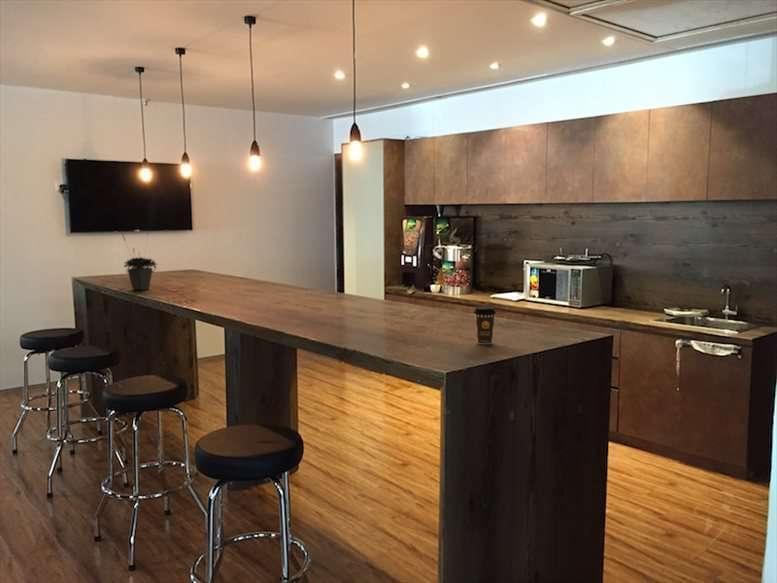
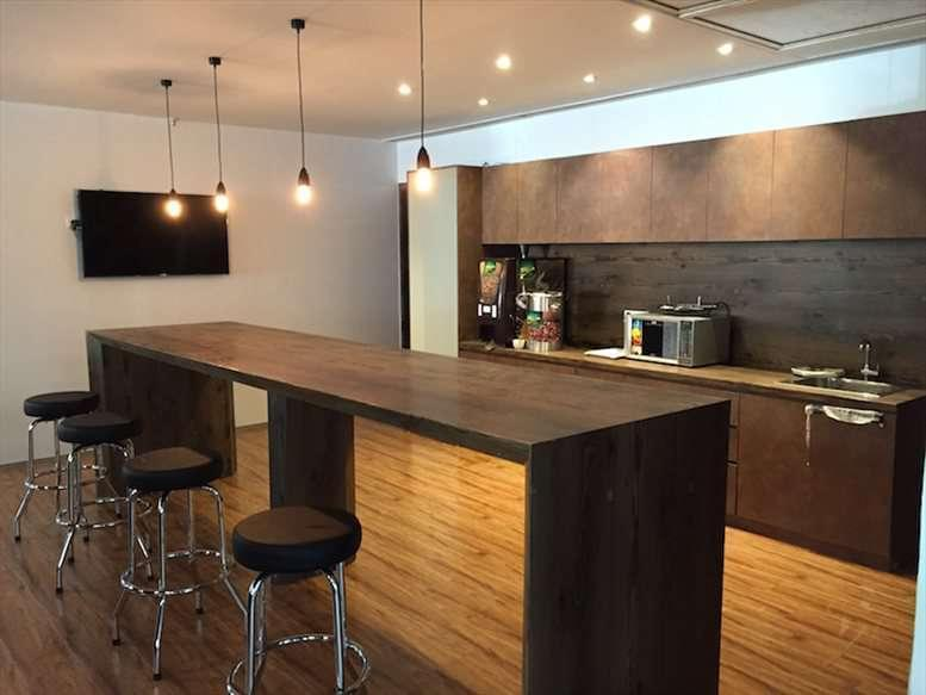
- coffee cup (484, 325)
- potted plant (139, 259)
